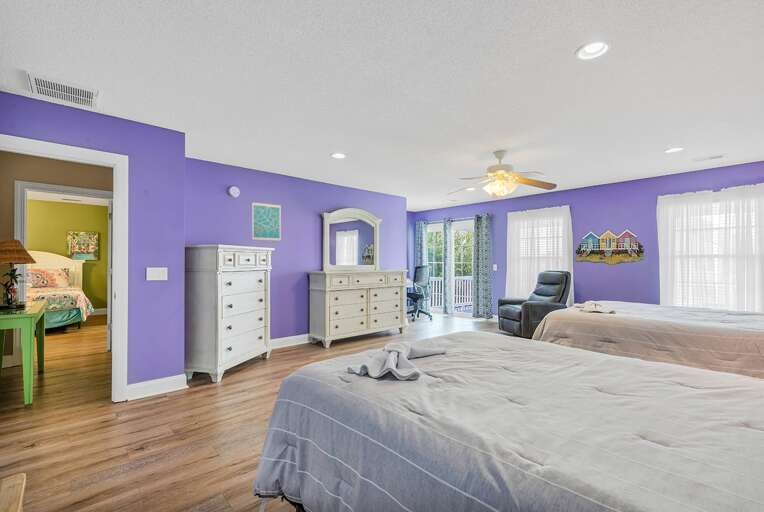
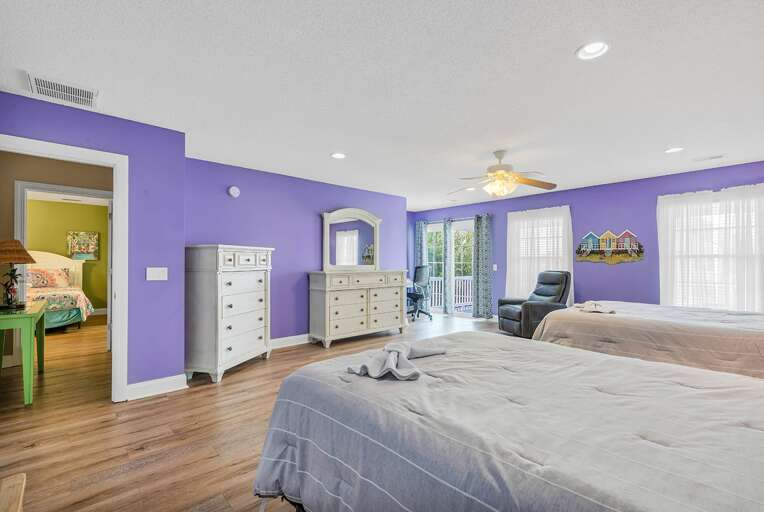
- wall art (266, 222)
